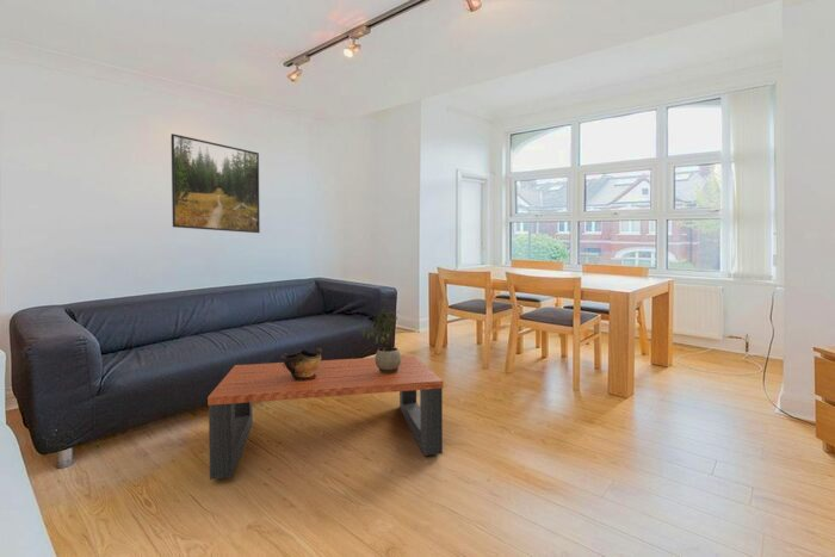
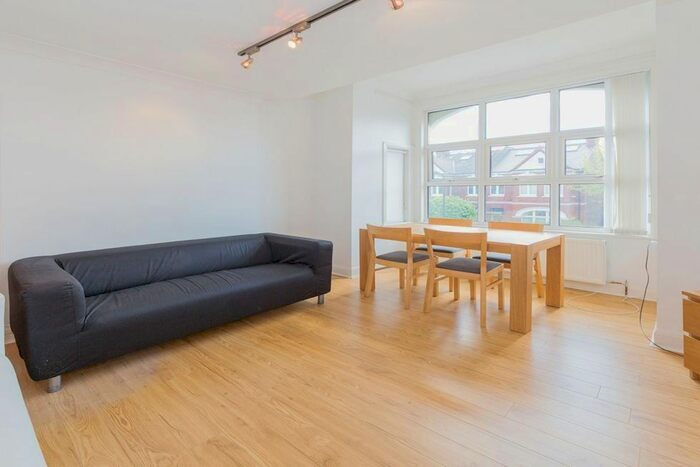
- decorative bowl (301, 363)
- potted plant (382, 340)
- coffee table (326, 396)
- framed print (218, 187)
